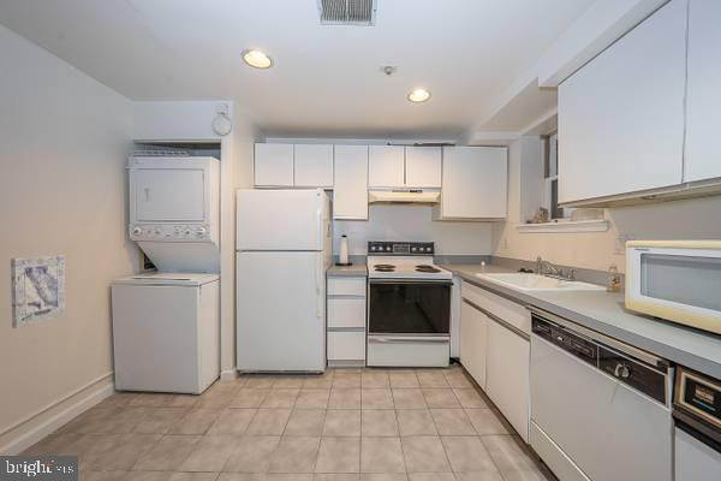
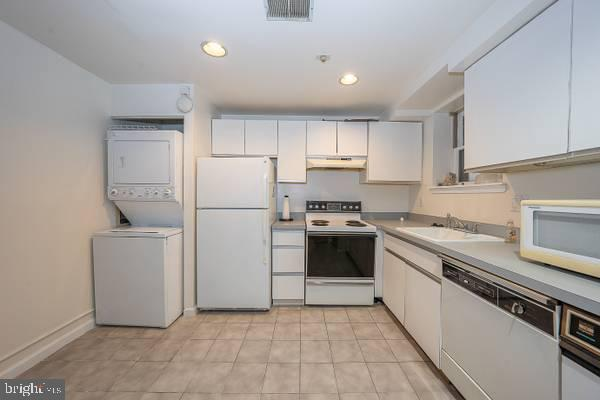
- wall art (40, 289)
